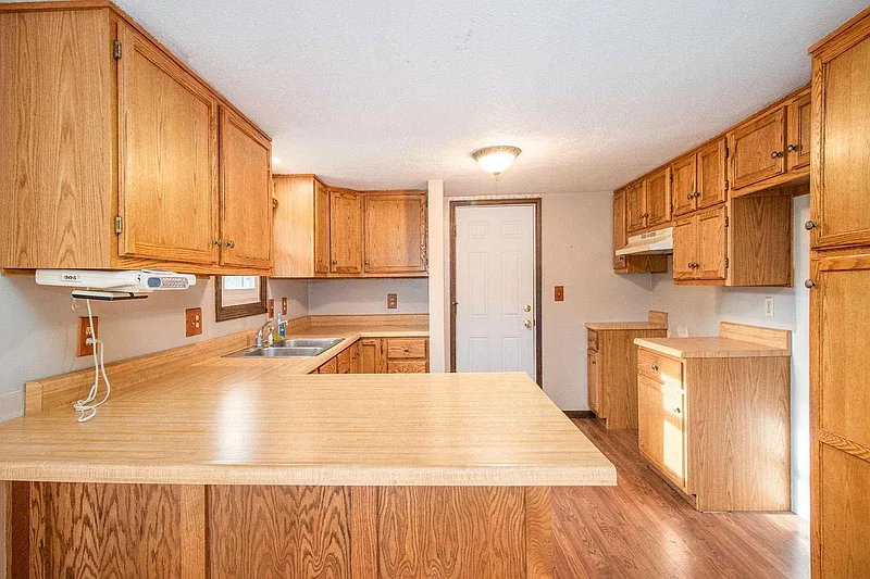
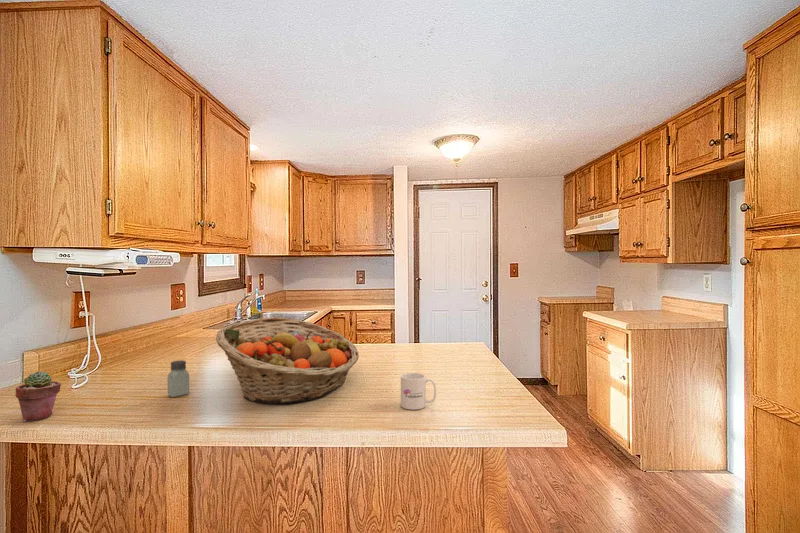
+ fruit basket (292, 354)
+ potted succulent (38, 394)
+ mug (418, 390)
+ saltshaker (178, 378)
